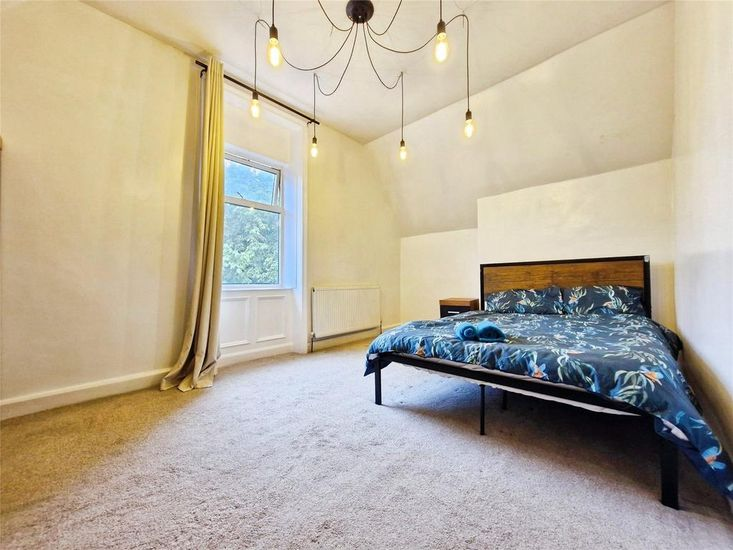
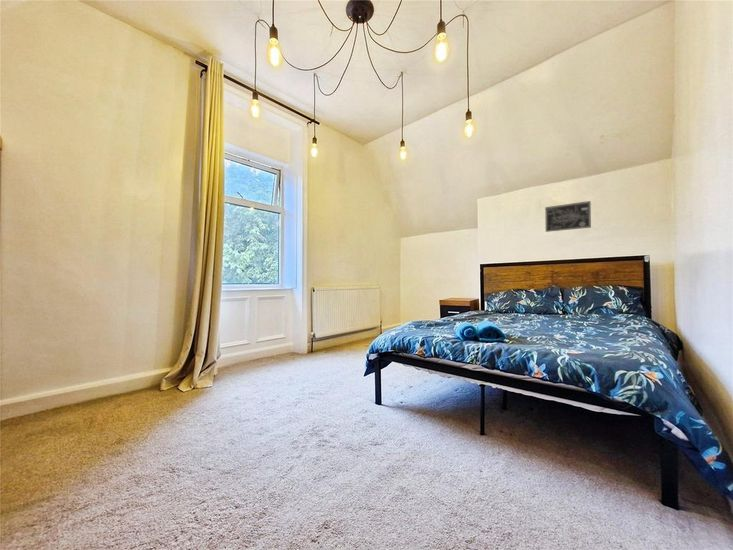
+ wall art (567, 217)
